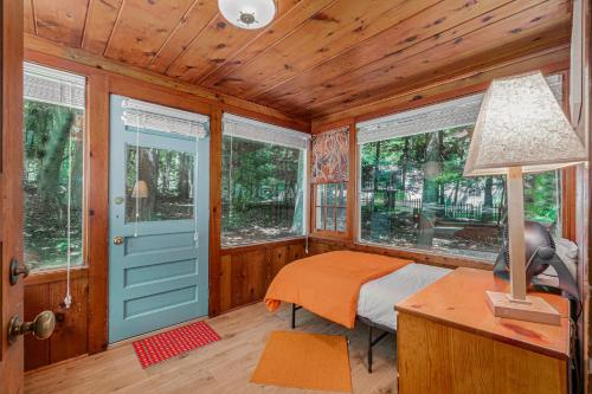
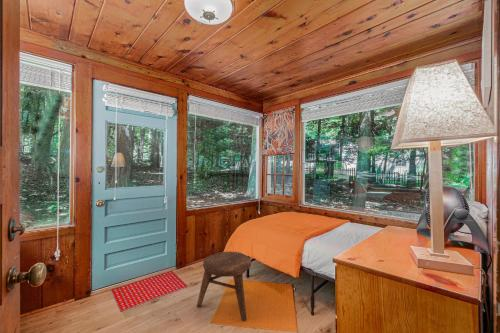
+ stool (228, 284)
